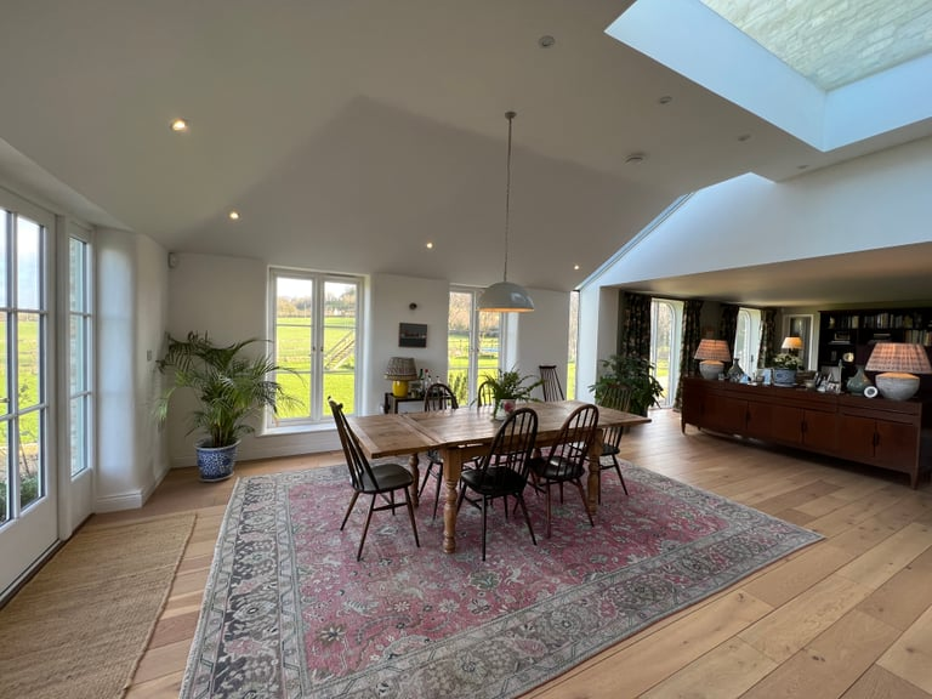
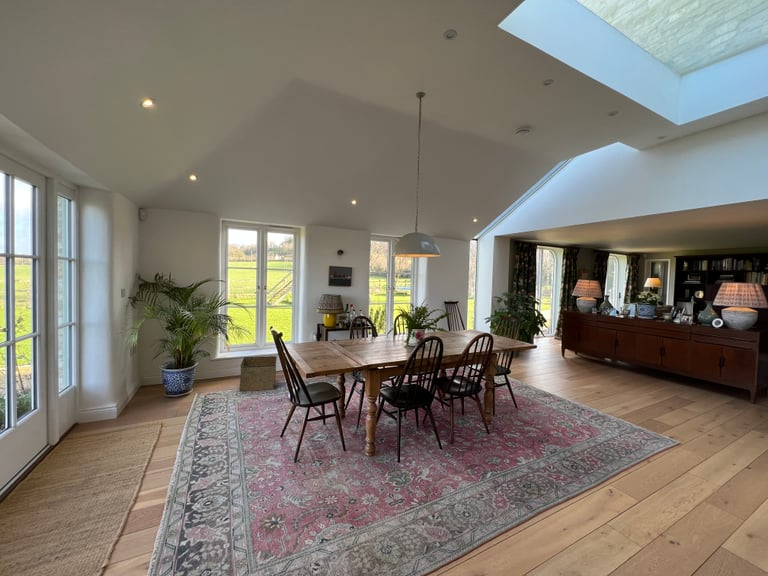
+ storage bin (258, 372)
